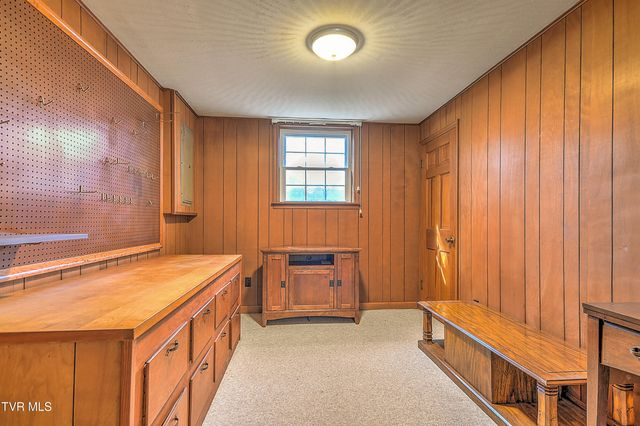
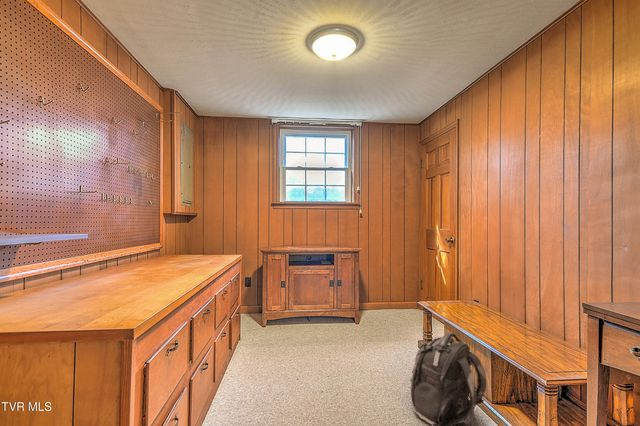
+ backpack (445, 374)
